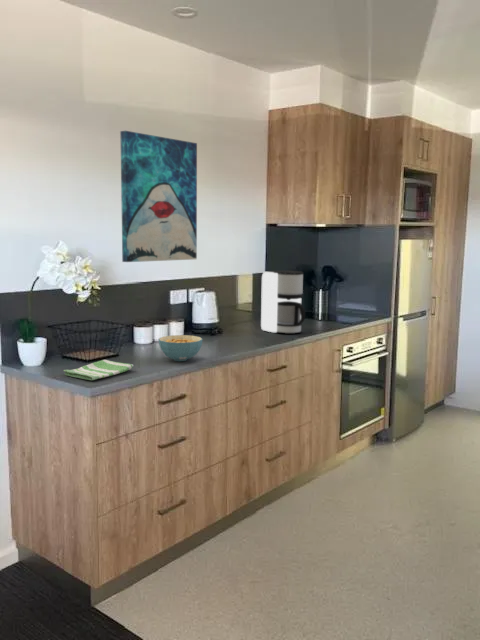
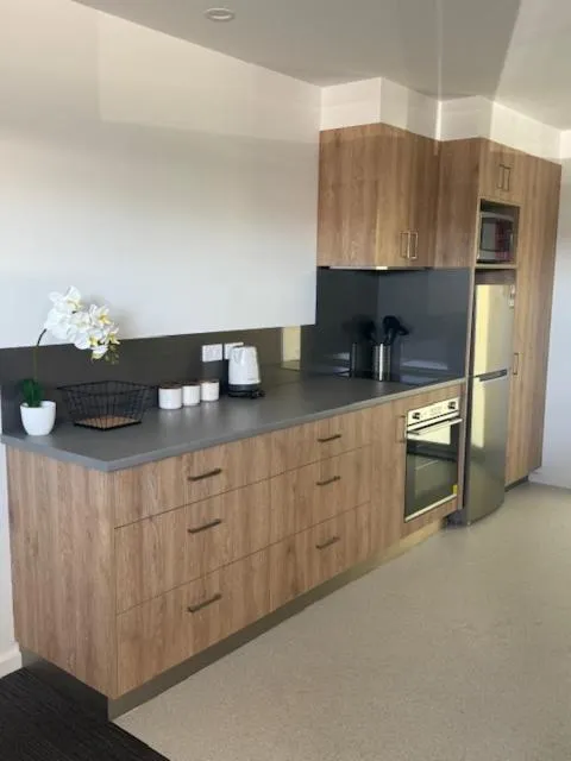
- dish towel (99, 369)
- coffee maker (289, 302)
- cereal bowl (180, 349)
- wall art (161, 199)
